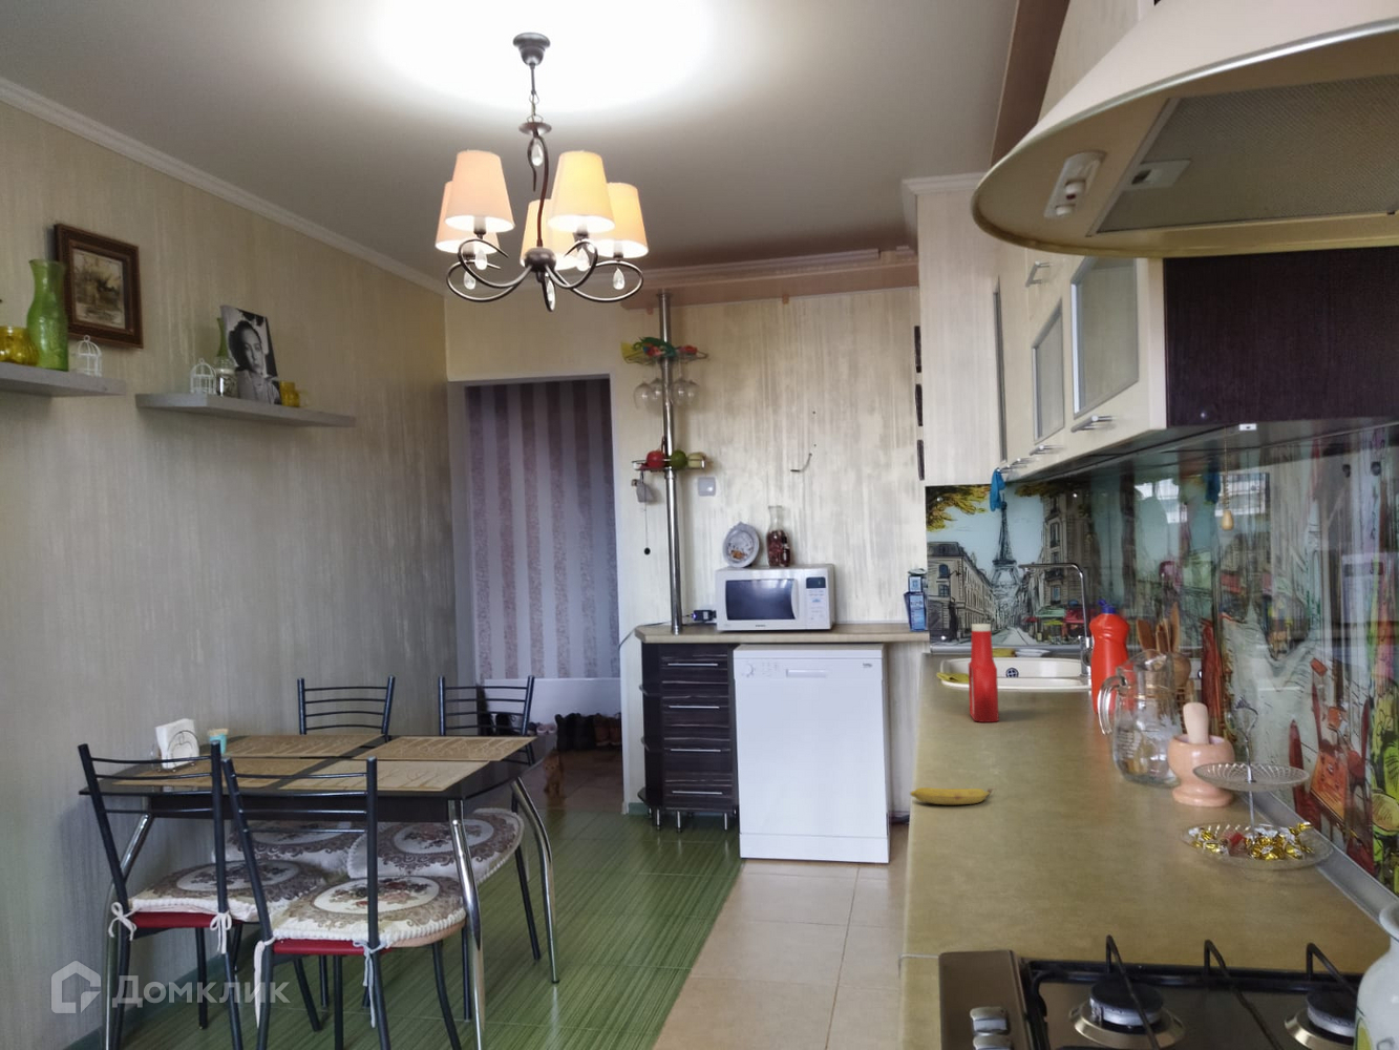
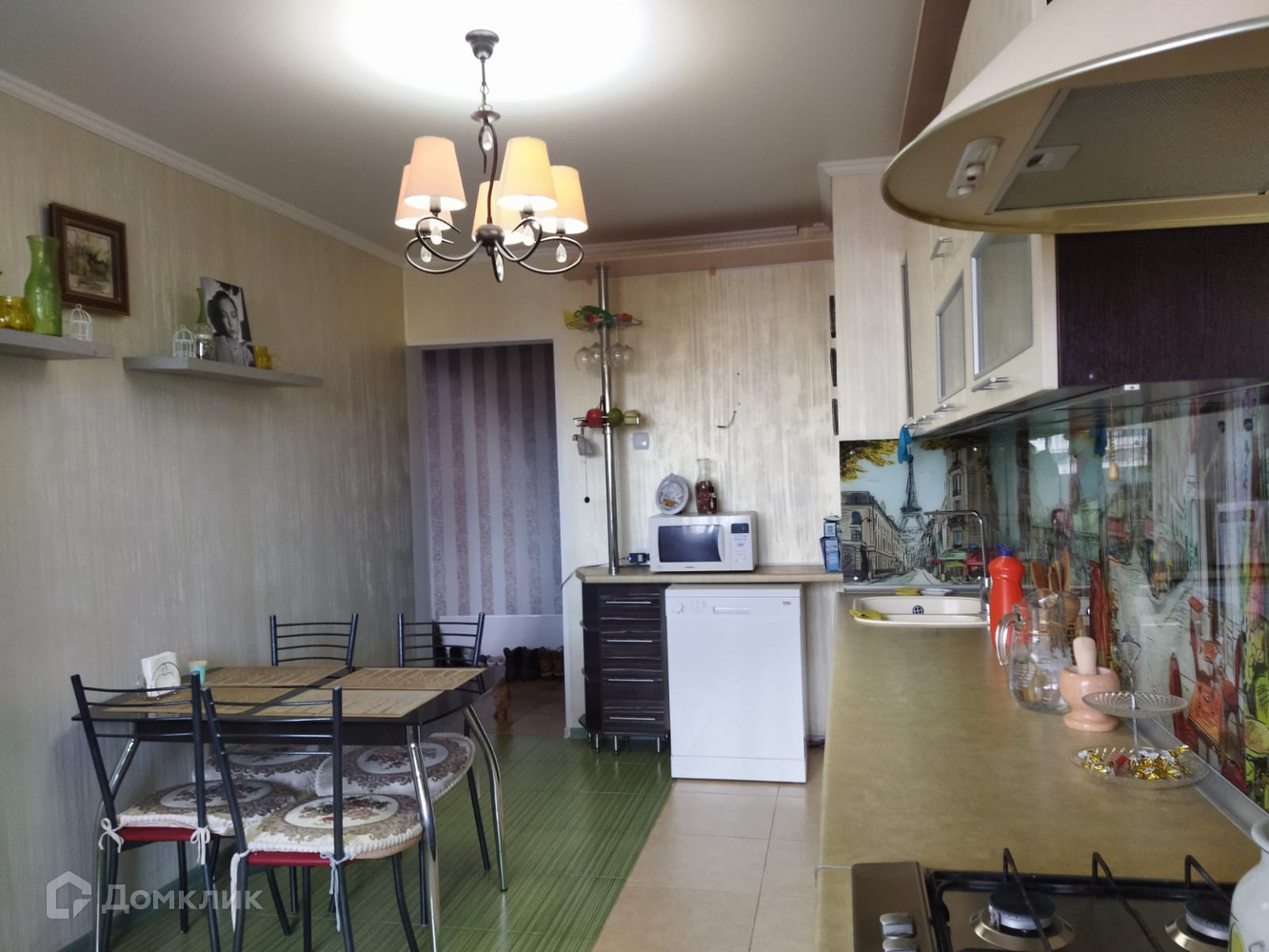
- soap bottle (982, 669)
- banana (953, 792)
